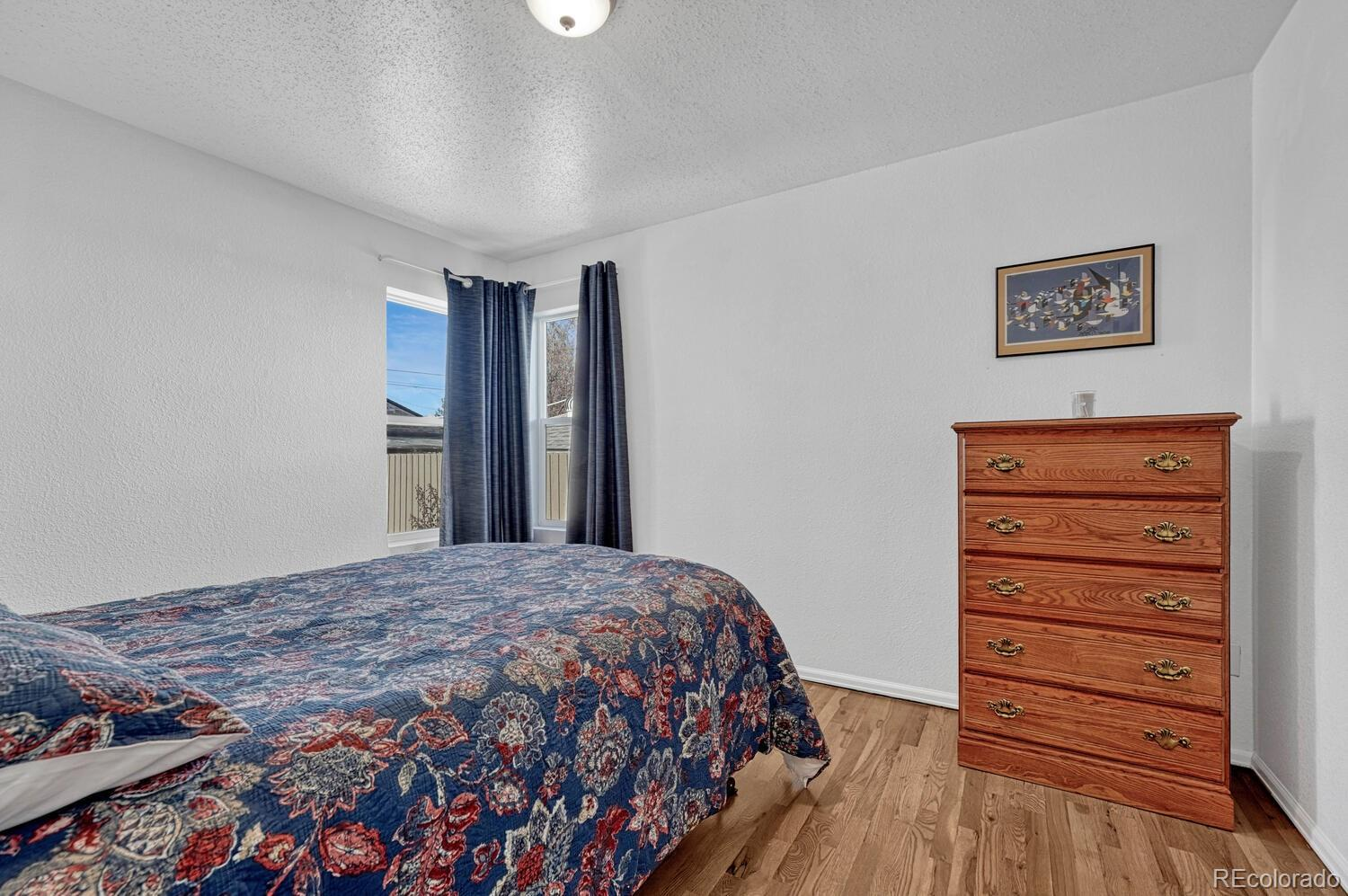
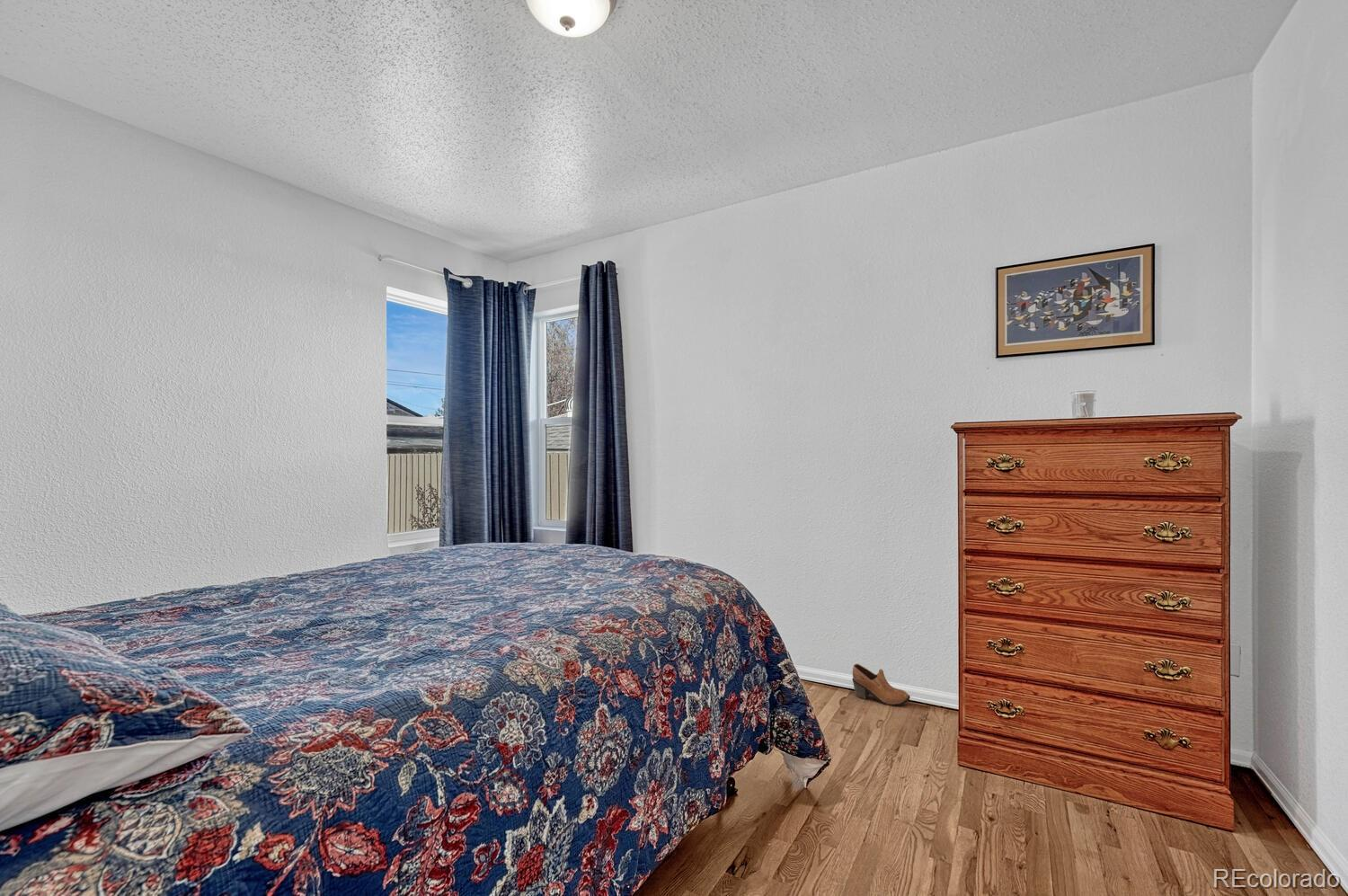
+ shoe (880, 684)
